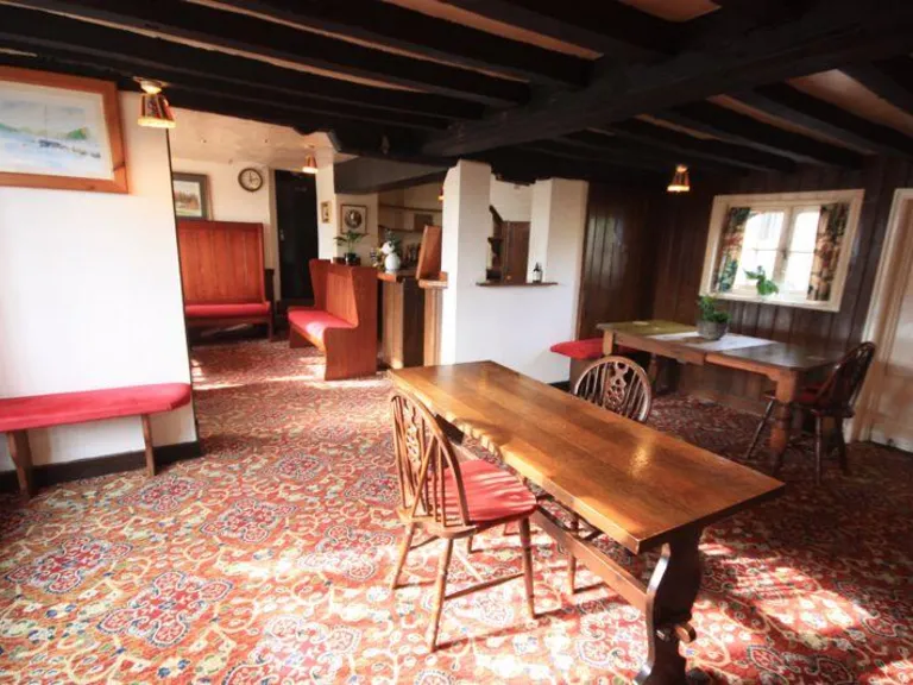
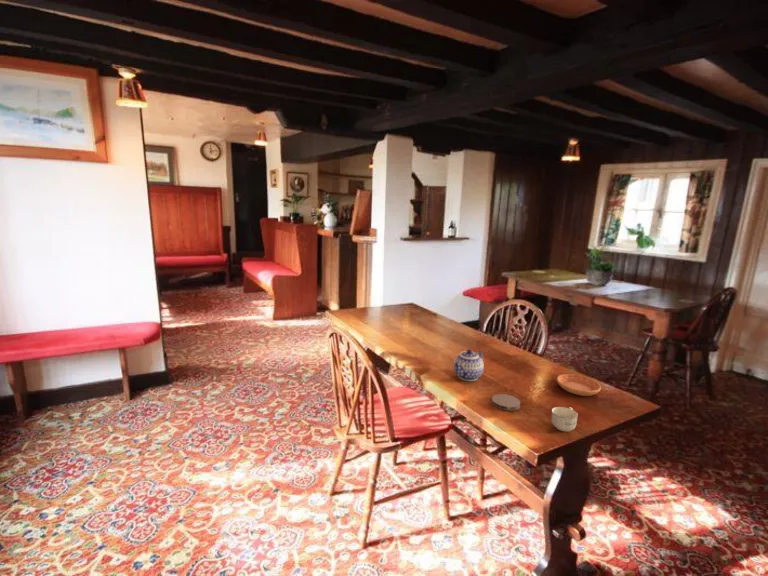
+ saucer (578, 385)
+ teapot (468, 363)
+ coaster (505, 402)
+ cup (565, 419)
